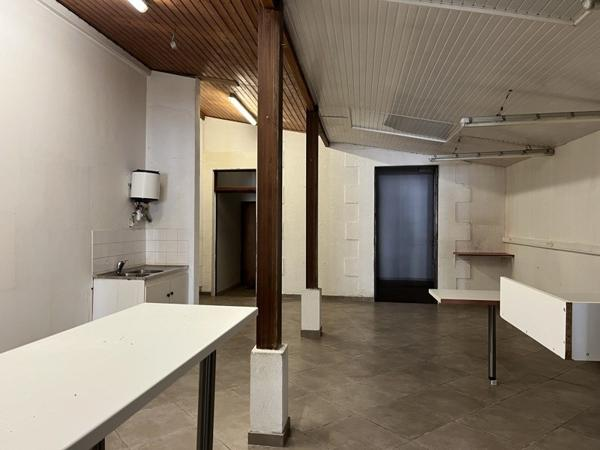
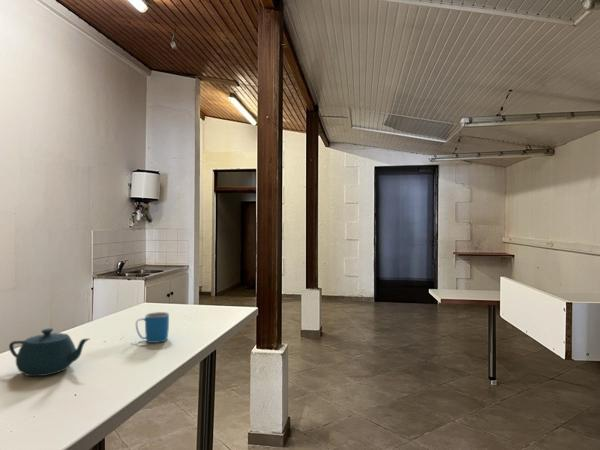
+ teapot (49, 349)
+ mug (152, 327)
